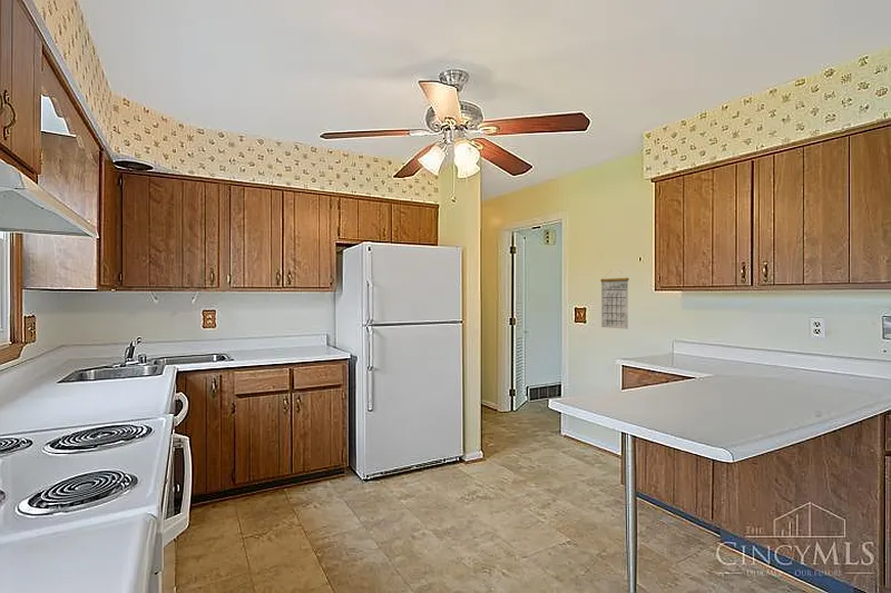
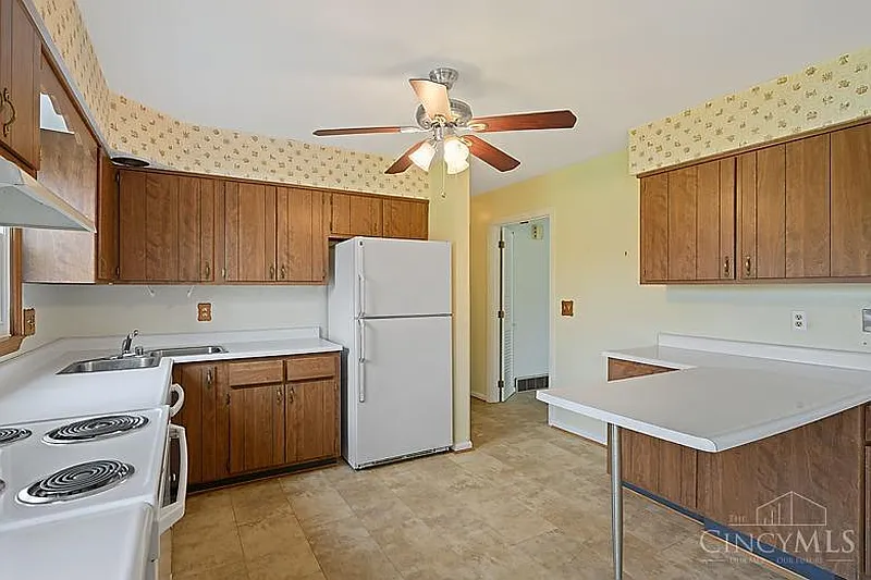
- calendar (614, 297)
